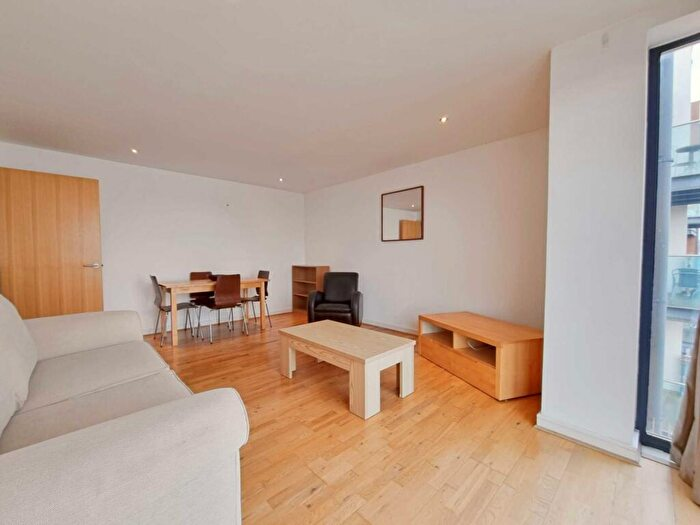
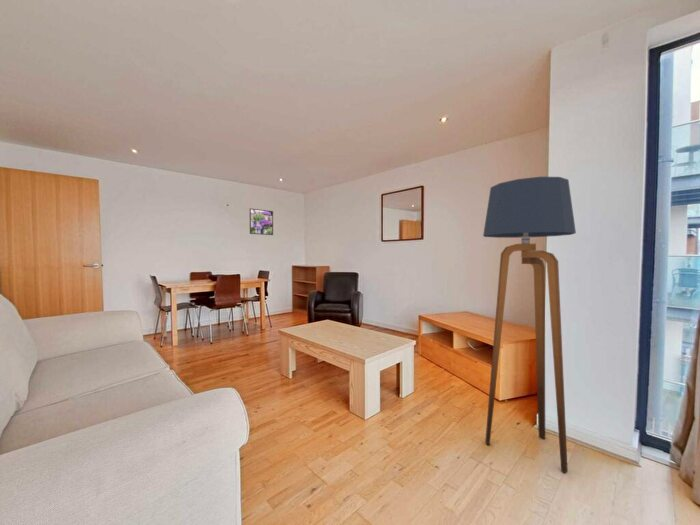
+ floor lamp (535, 318)
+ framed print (261, 222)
